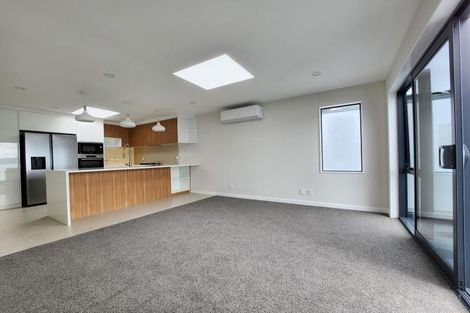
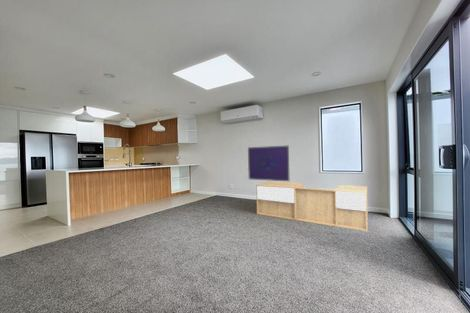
+ media console (308, 201)
+ television (267, 163)
